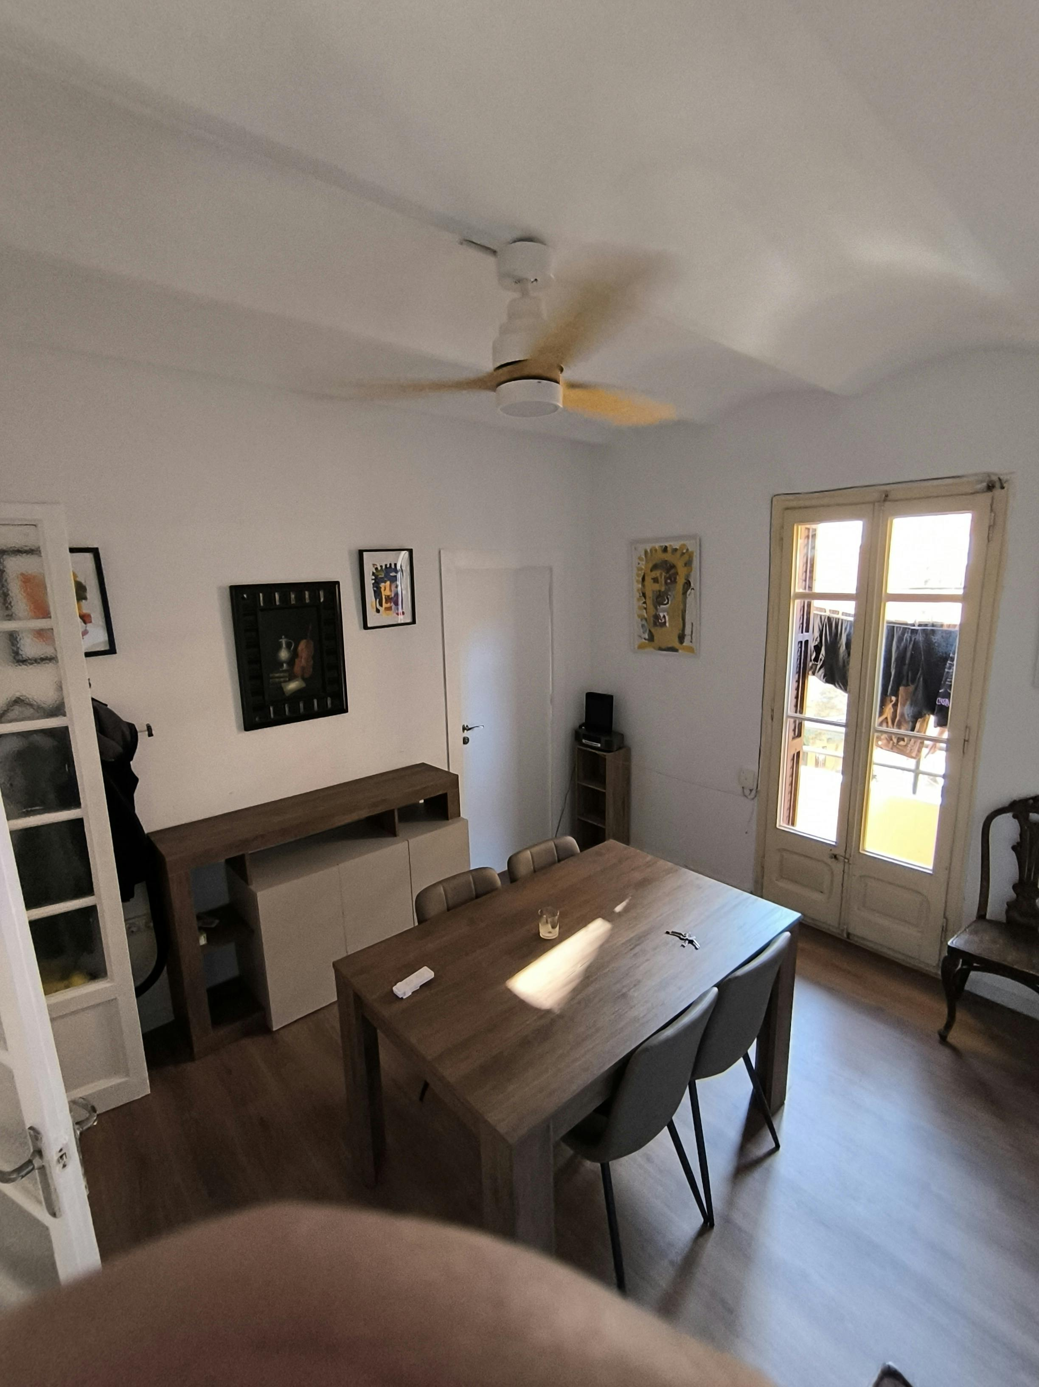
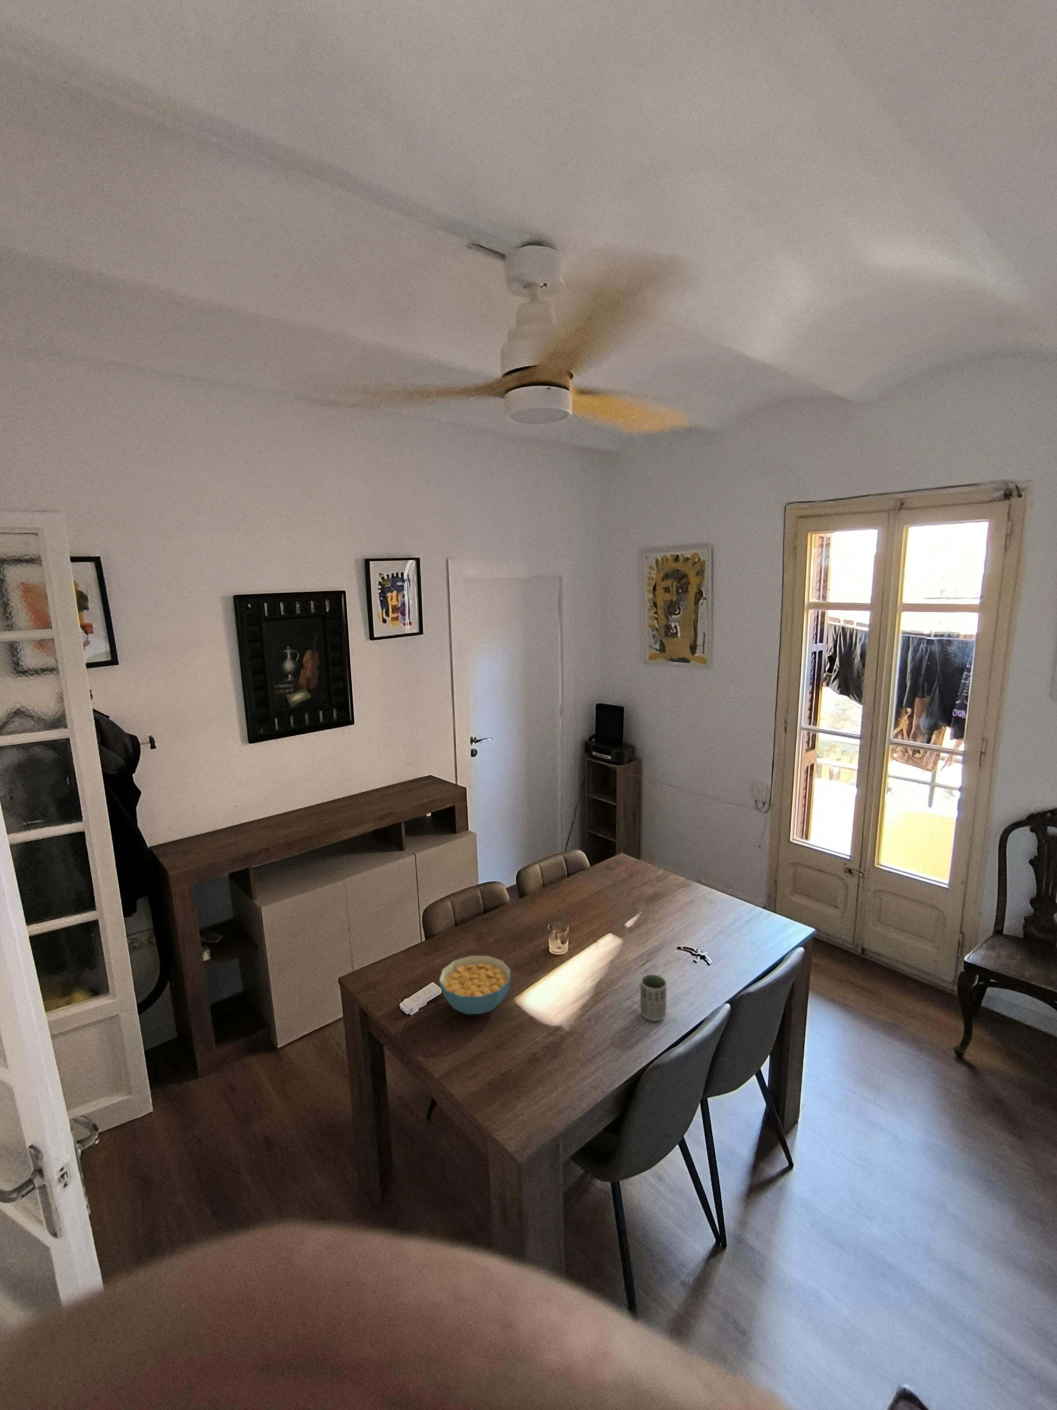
+ cup (653, 998)
+ cereal bowl (476, 991)
